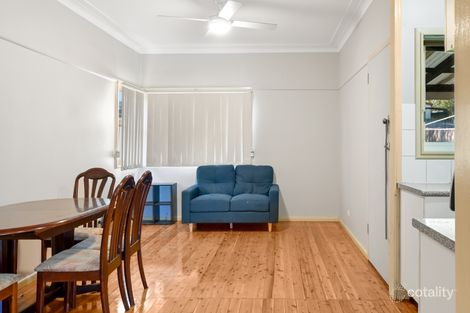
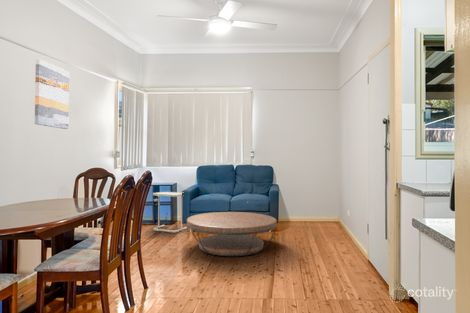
+ side table (159, 211)
+ coffee table (231, 232)
+ wall art (53, 96)
